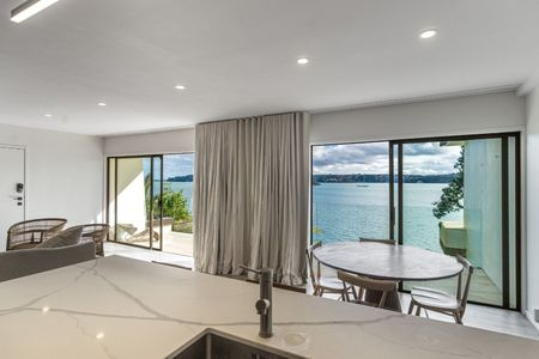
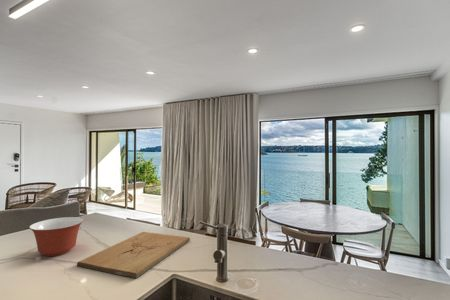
+ cutting board (140, 249)
+ mixing bowl (57, 237)
